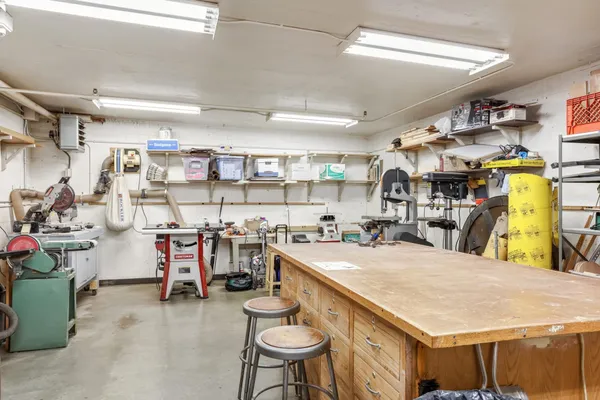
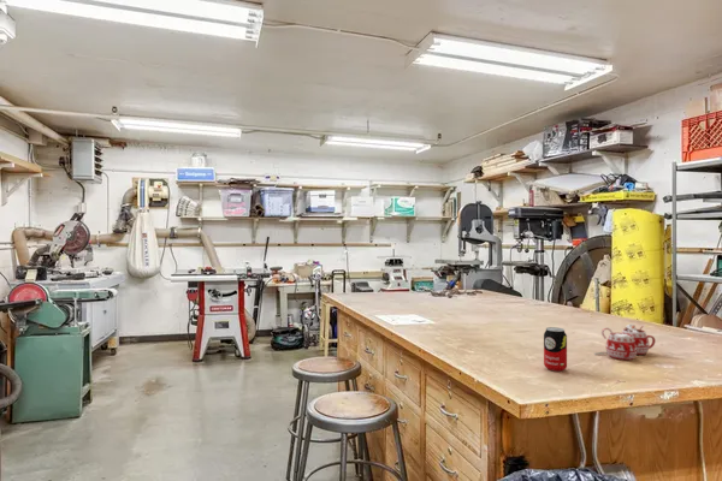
+ mug (629, 340)
+ beverage can (555, 349)
